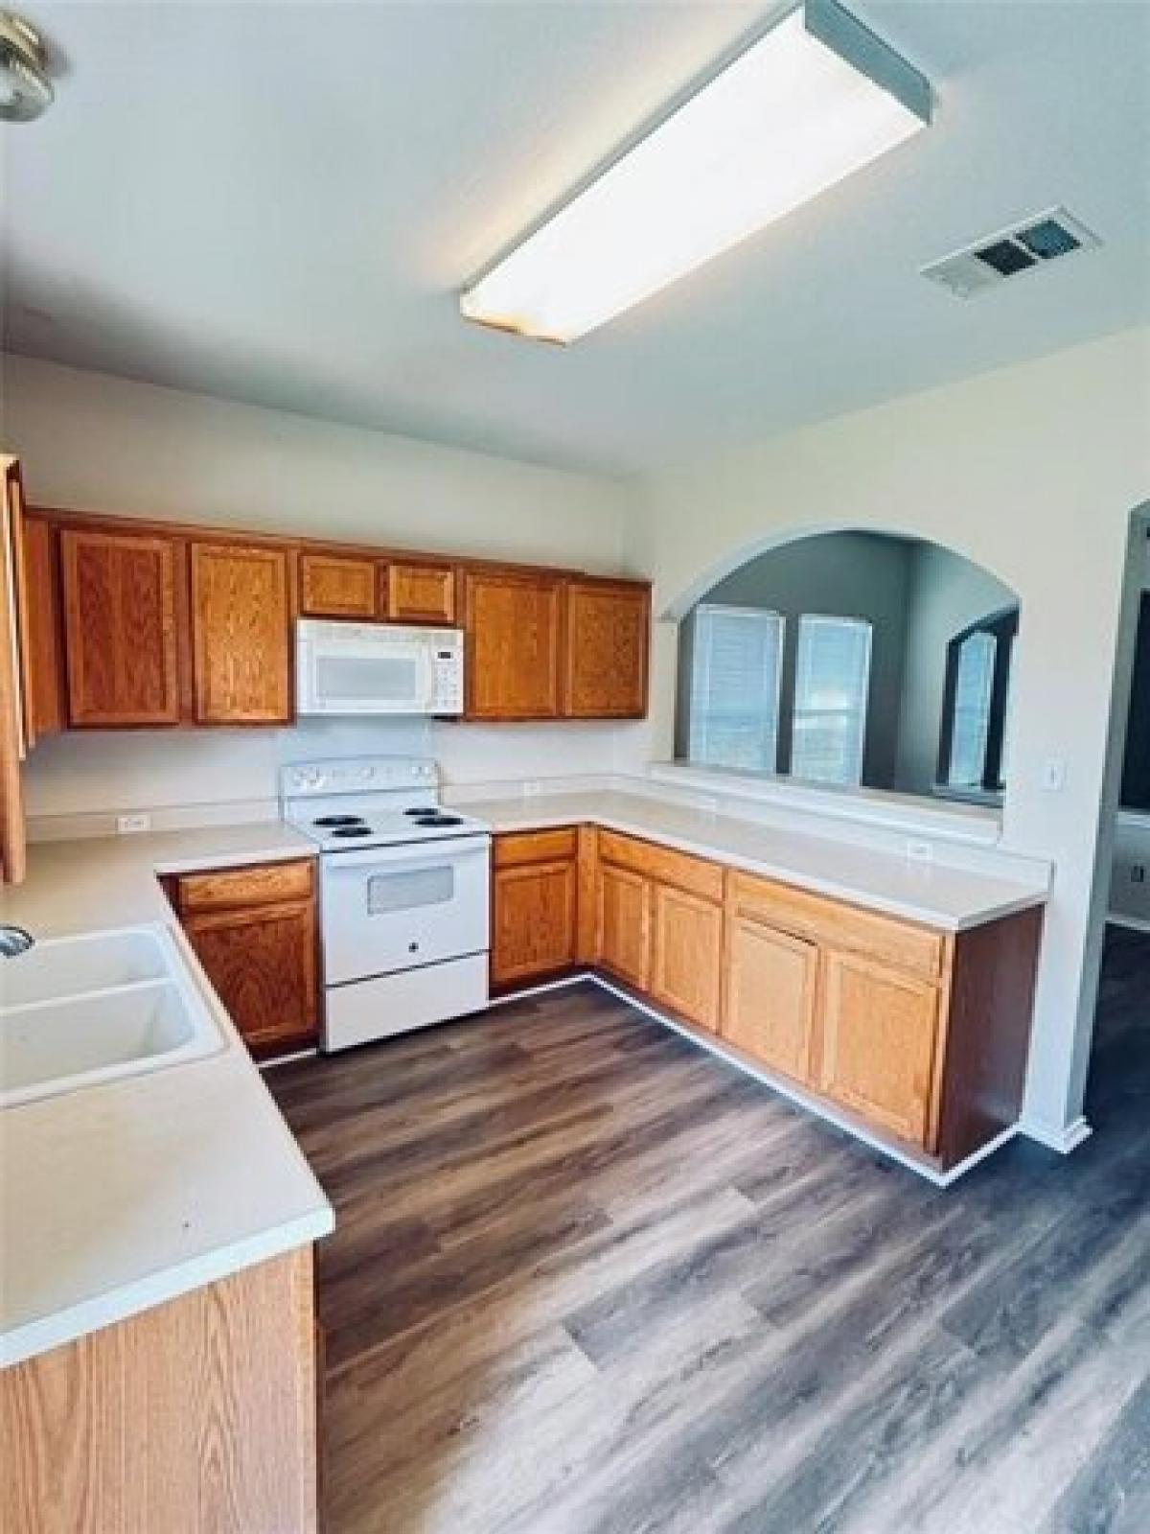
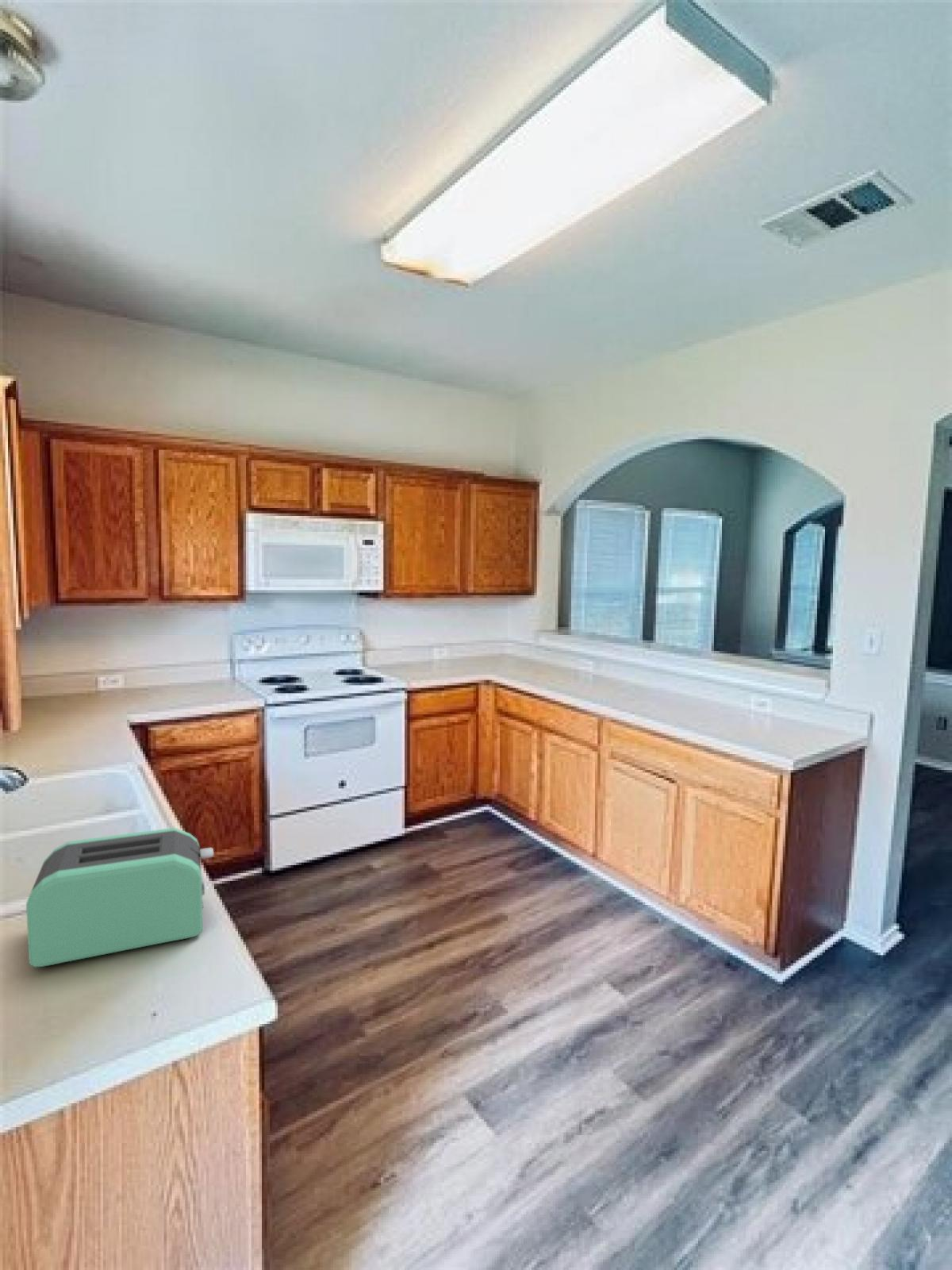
+ toaster (121, 891)
